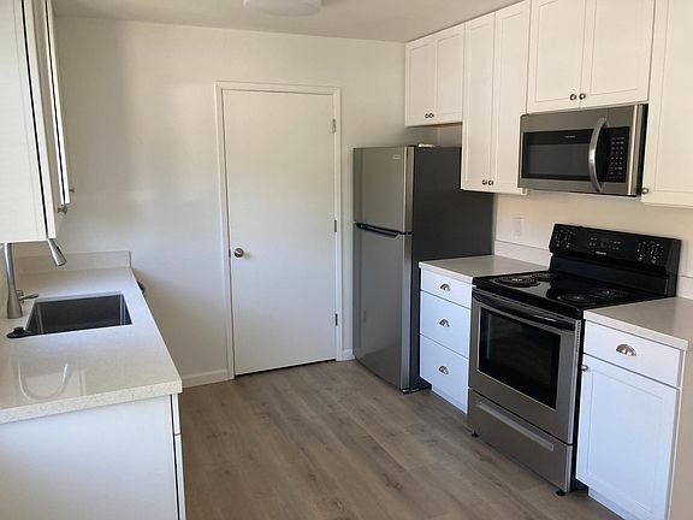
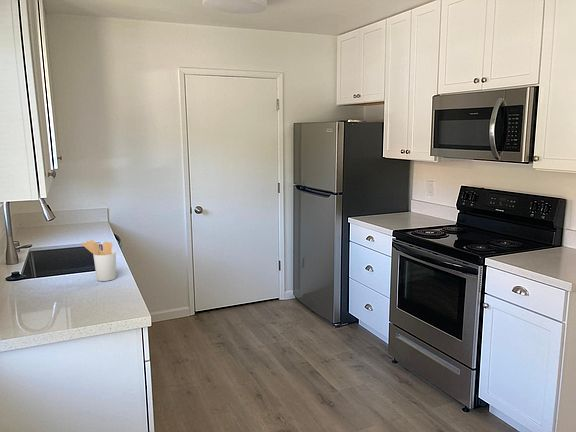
+ utensil holder (100, 259)
